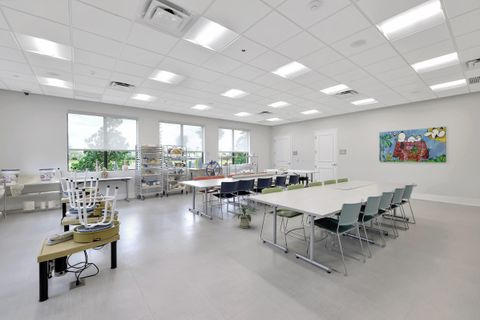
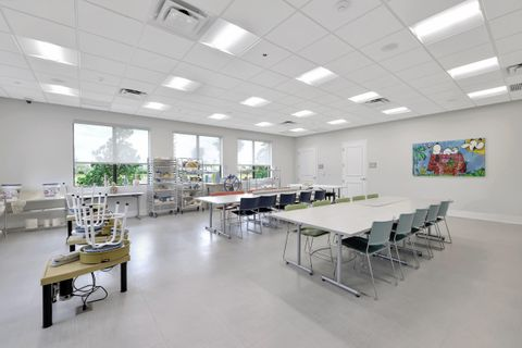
- house plant (245, 215)
